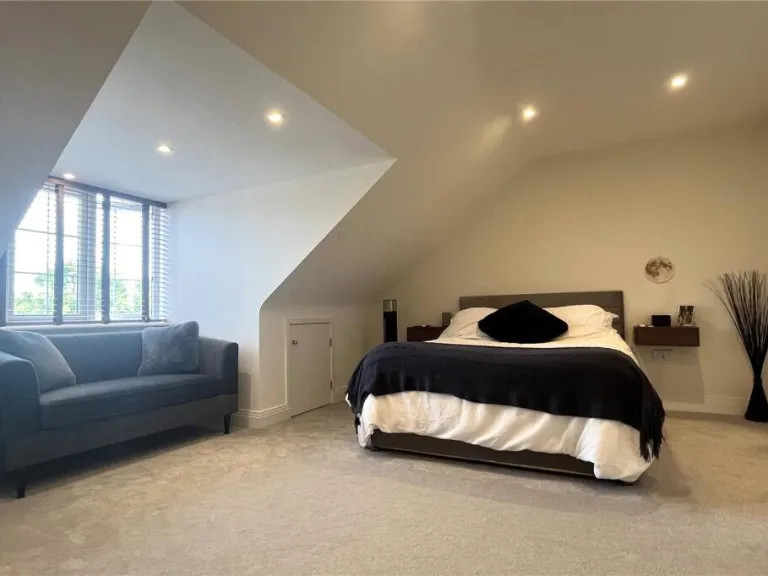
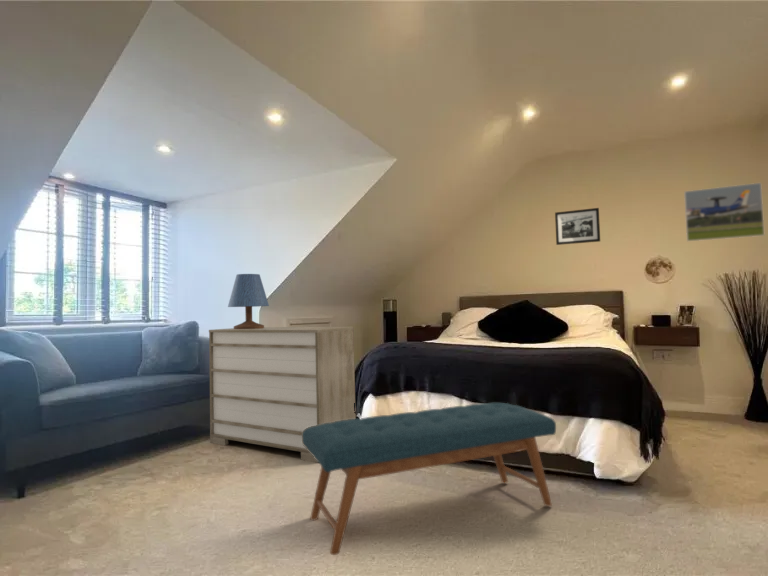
+ bench (432, 464)
+ table lamp (248, 301)
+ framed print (722, 212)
+ picture frame (577, 226)
+ dresser (280, 386)
